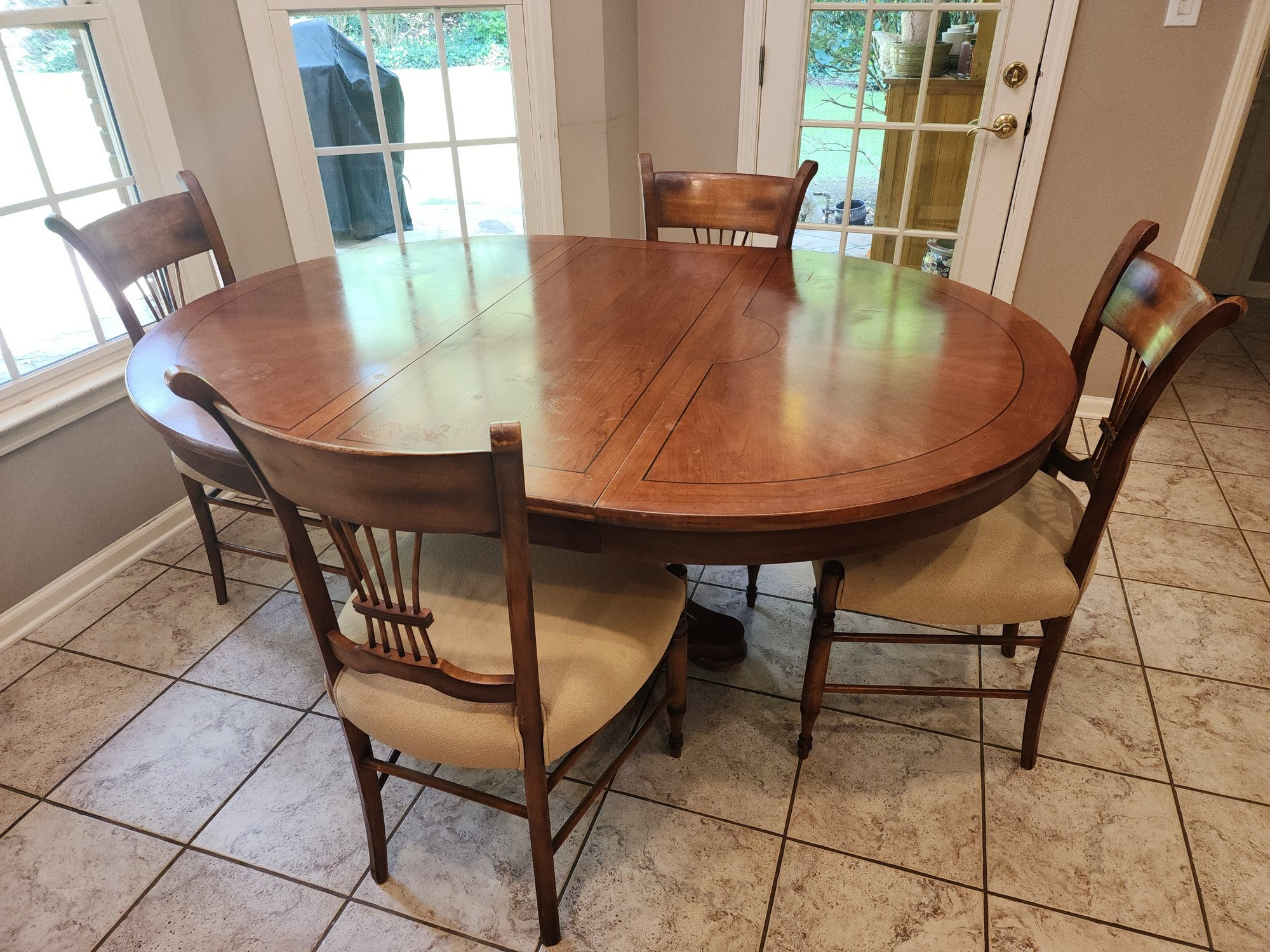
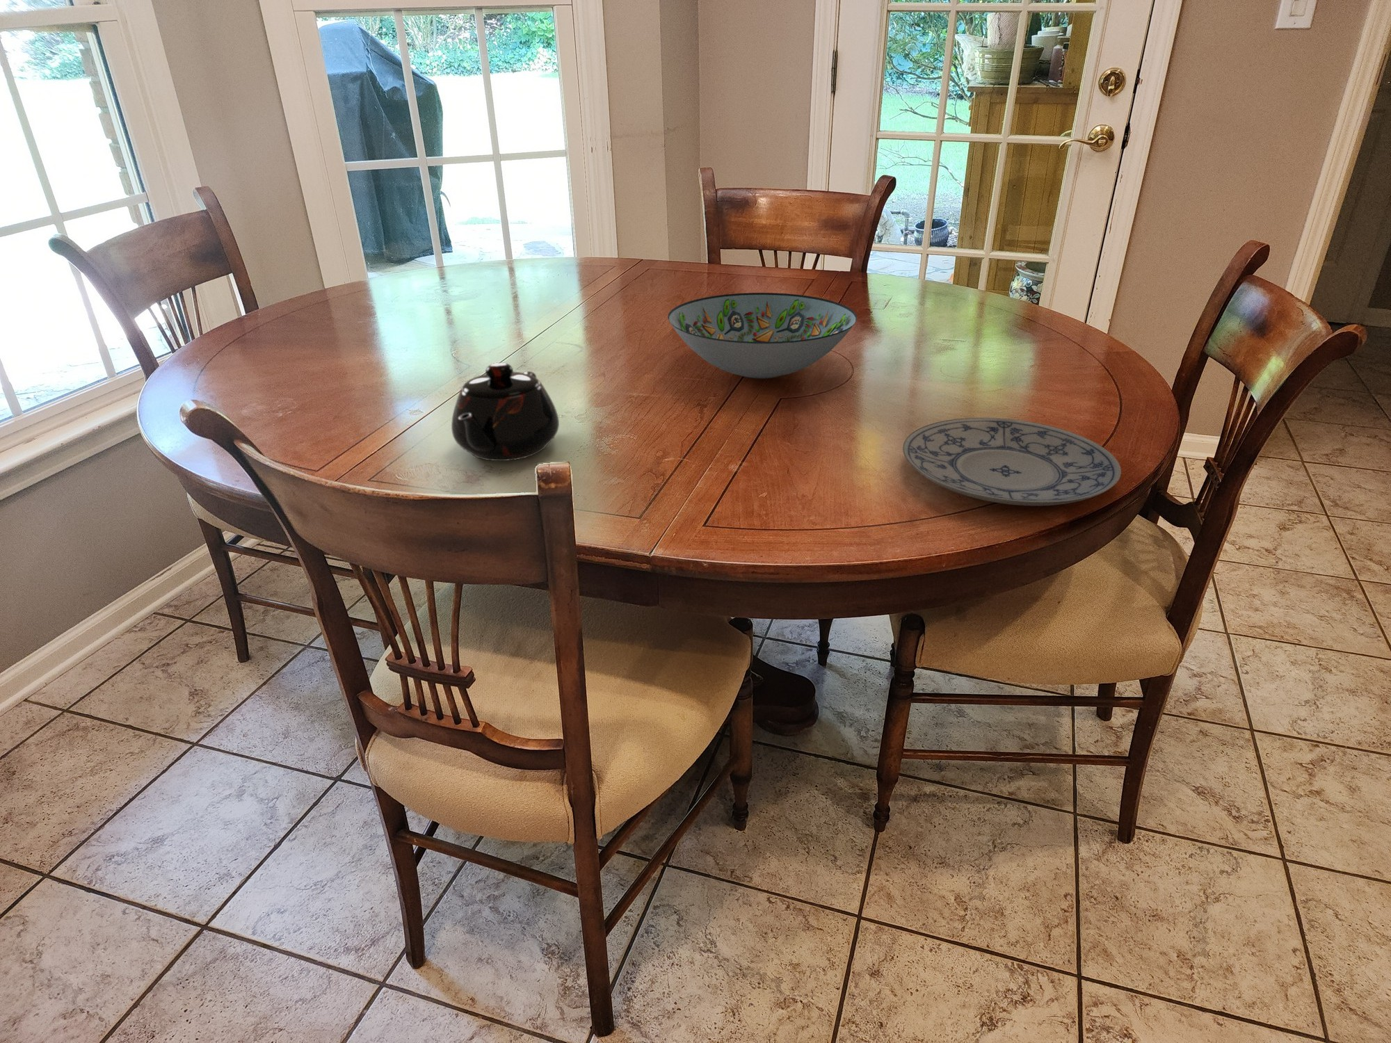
+ teapot (501, 409)
+ decorative bowl (761, 343)
+ plate (1007, 466)
